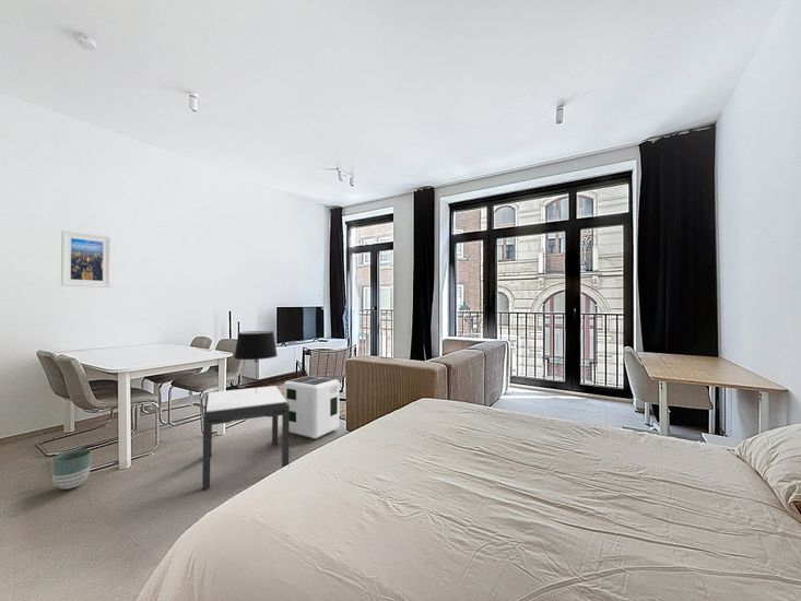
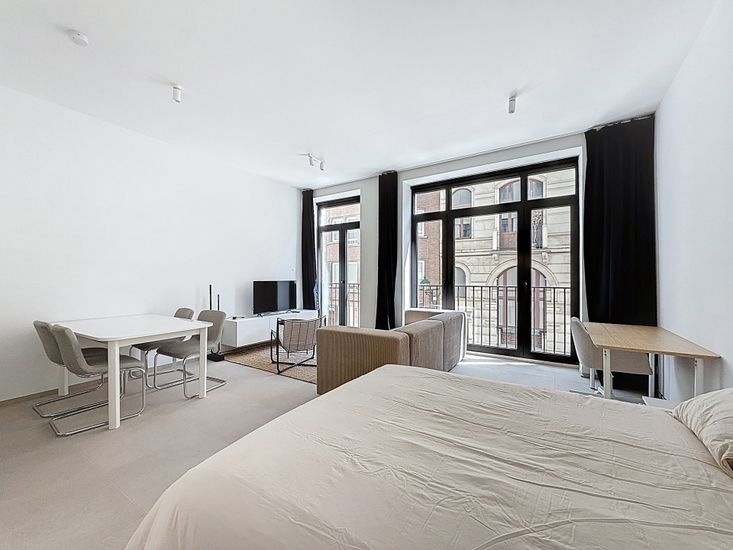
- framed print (86, 260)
- planter (71, 470)
- side table (245, 419)
- air purifier (311, 405)
- table lamp (256, 362)
